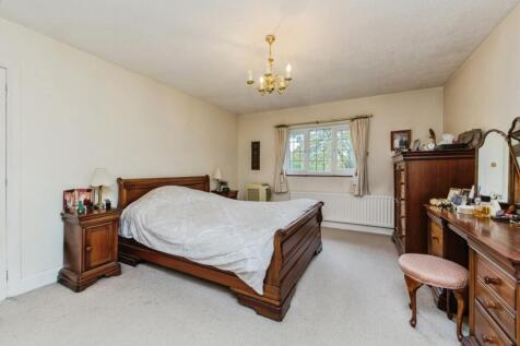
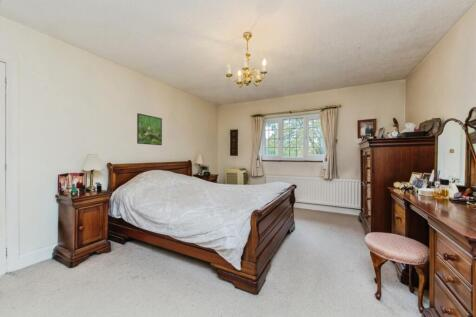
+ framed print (150, 130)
